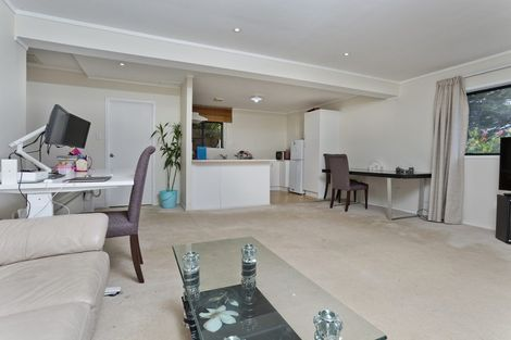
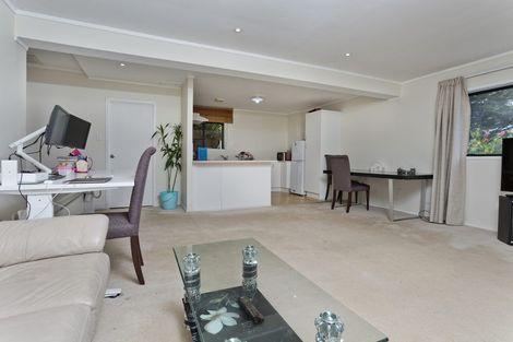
+ remote control (249, 308)
